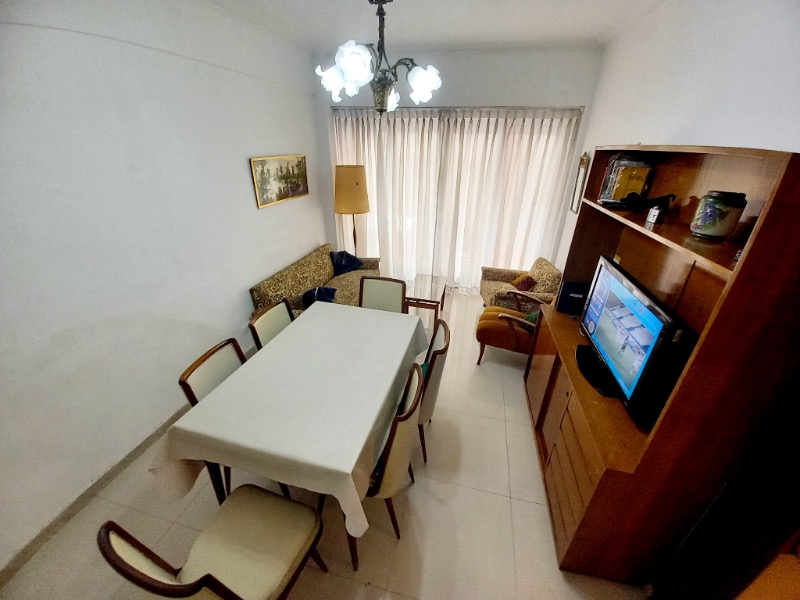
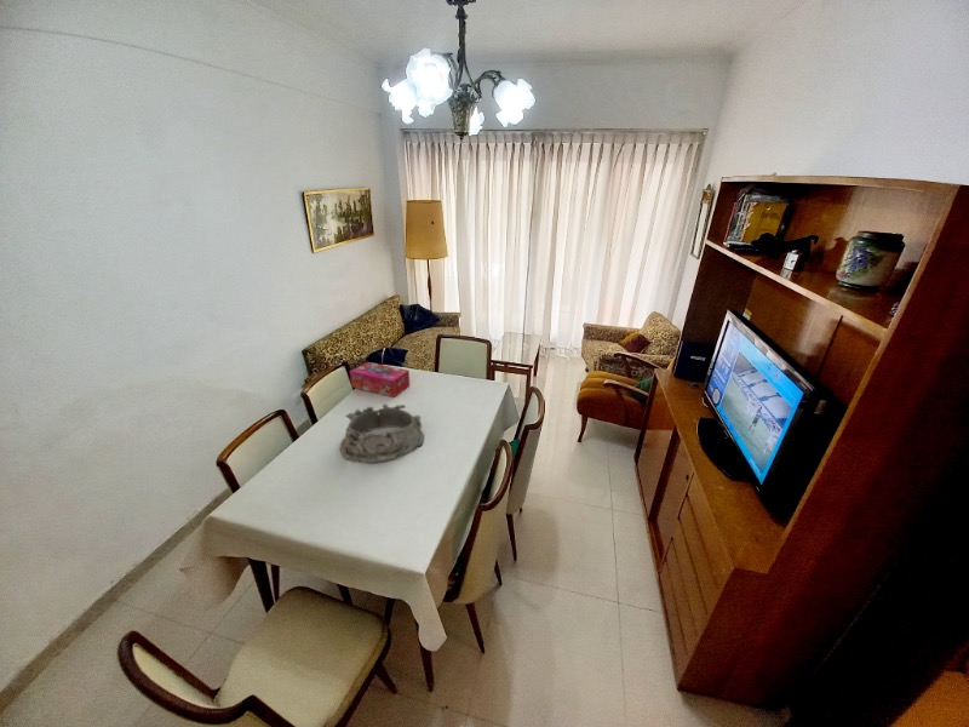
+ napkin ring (379, 428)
+ tissue box (379, 378)
